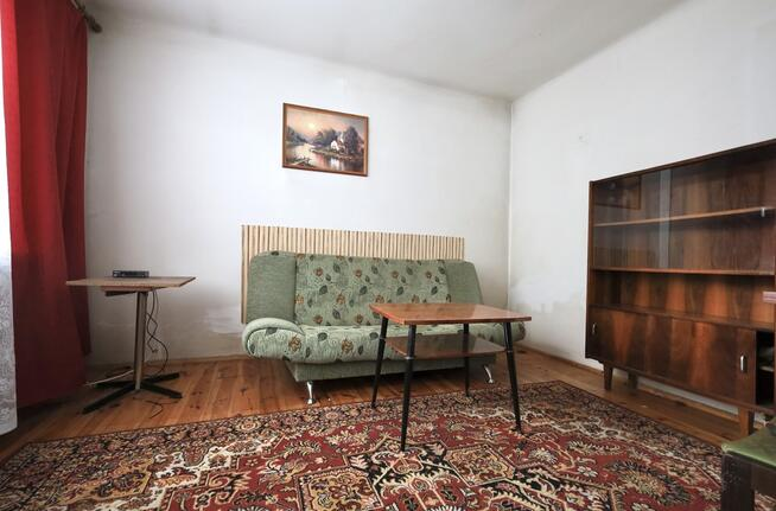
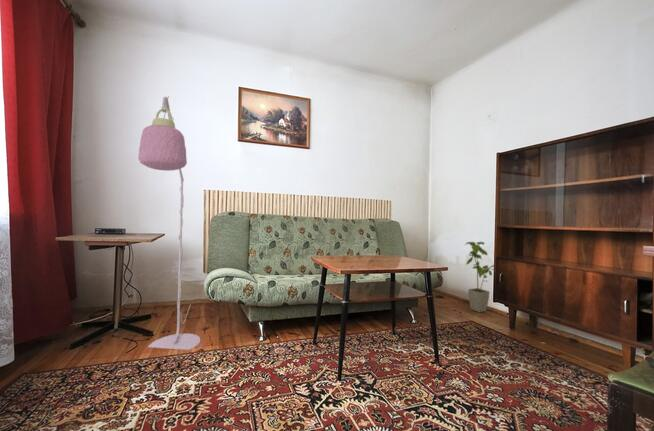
+ house plant (480, 277)
+ floor lamp (180, 229)
